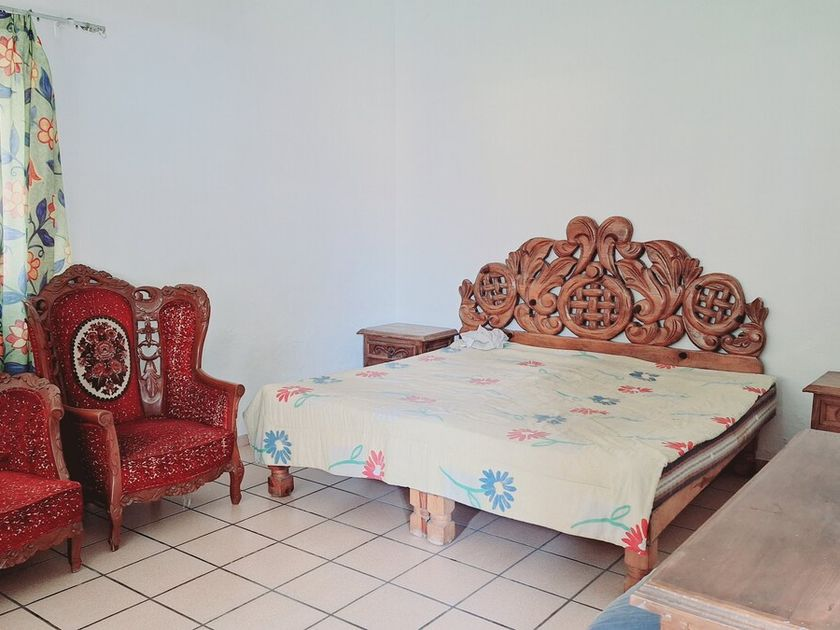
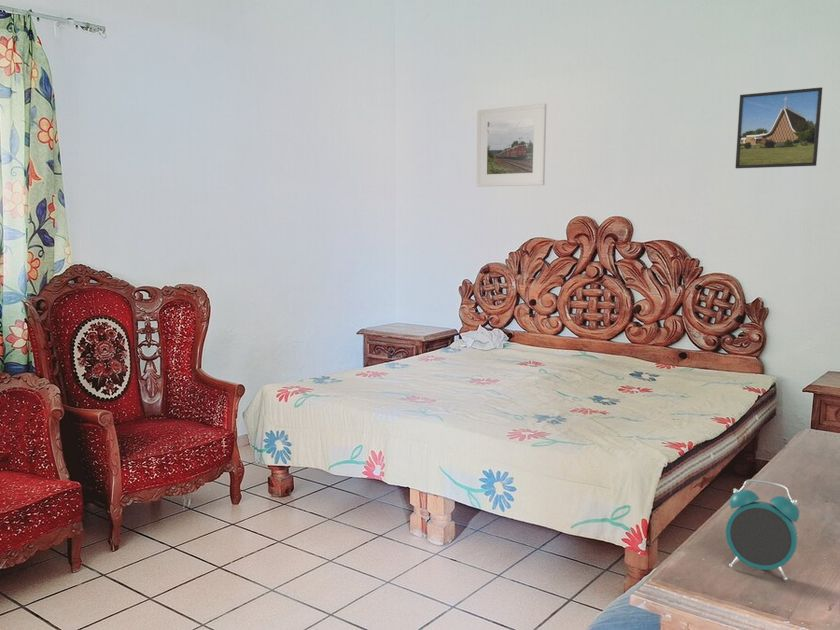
+ alarm clock (761, 527)
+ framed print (510, 146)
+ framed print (777, 129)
